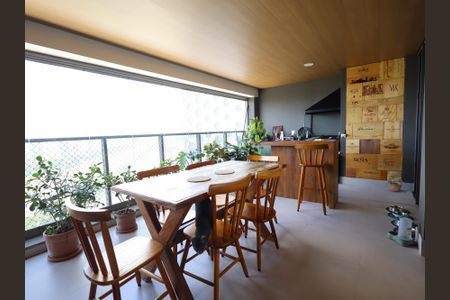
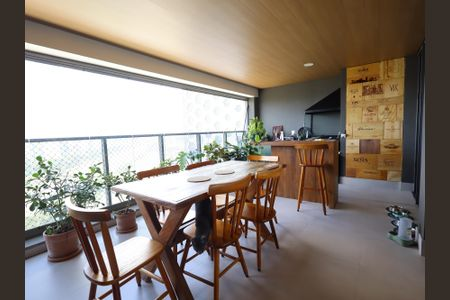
- potted plant (394, 182)
